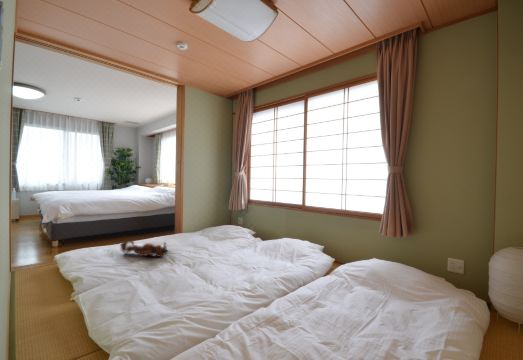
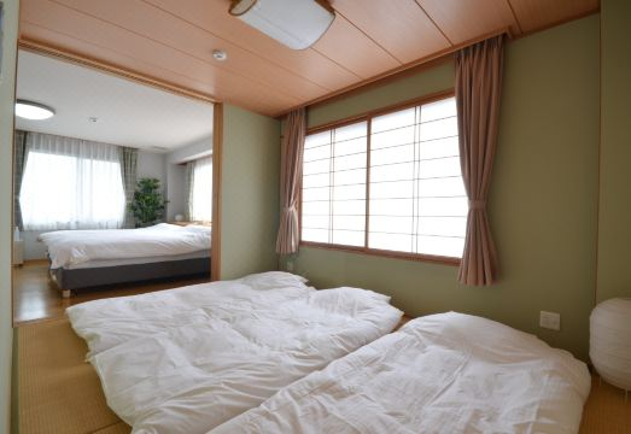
- teddy bear (143, 248)
